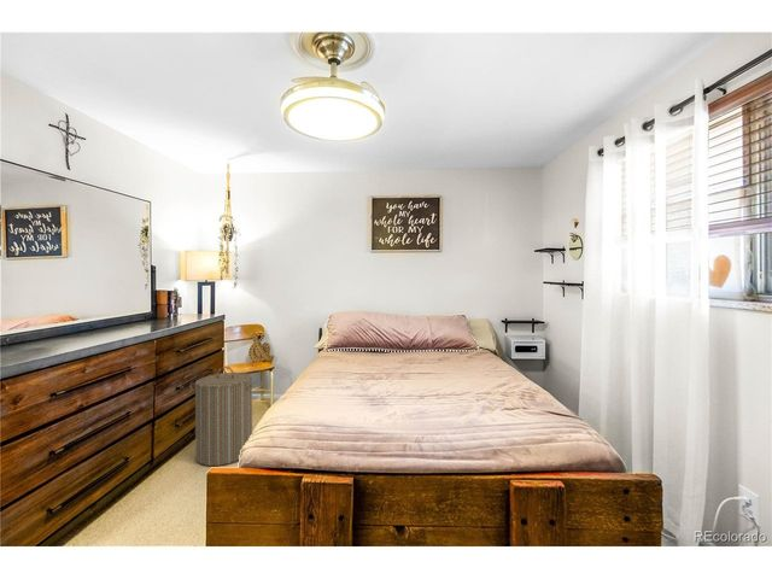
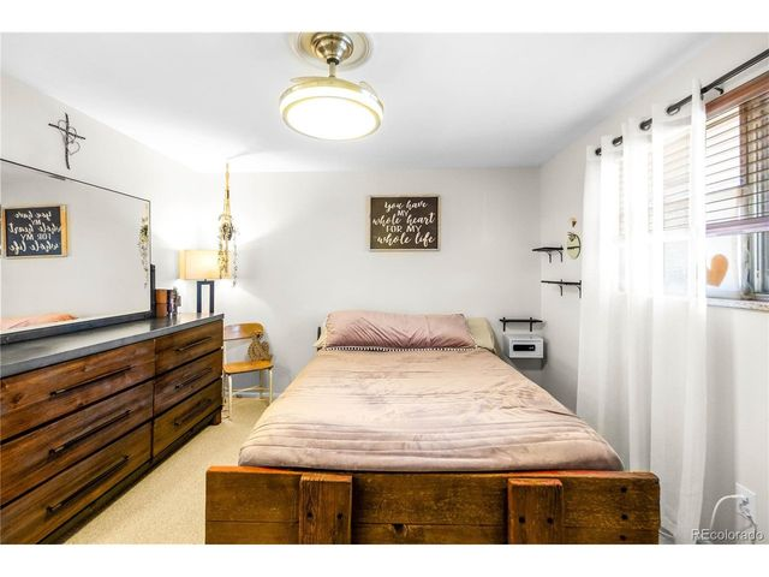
- laundry hamper (224, 409)
